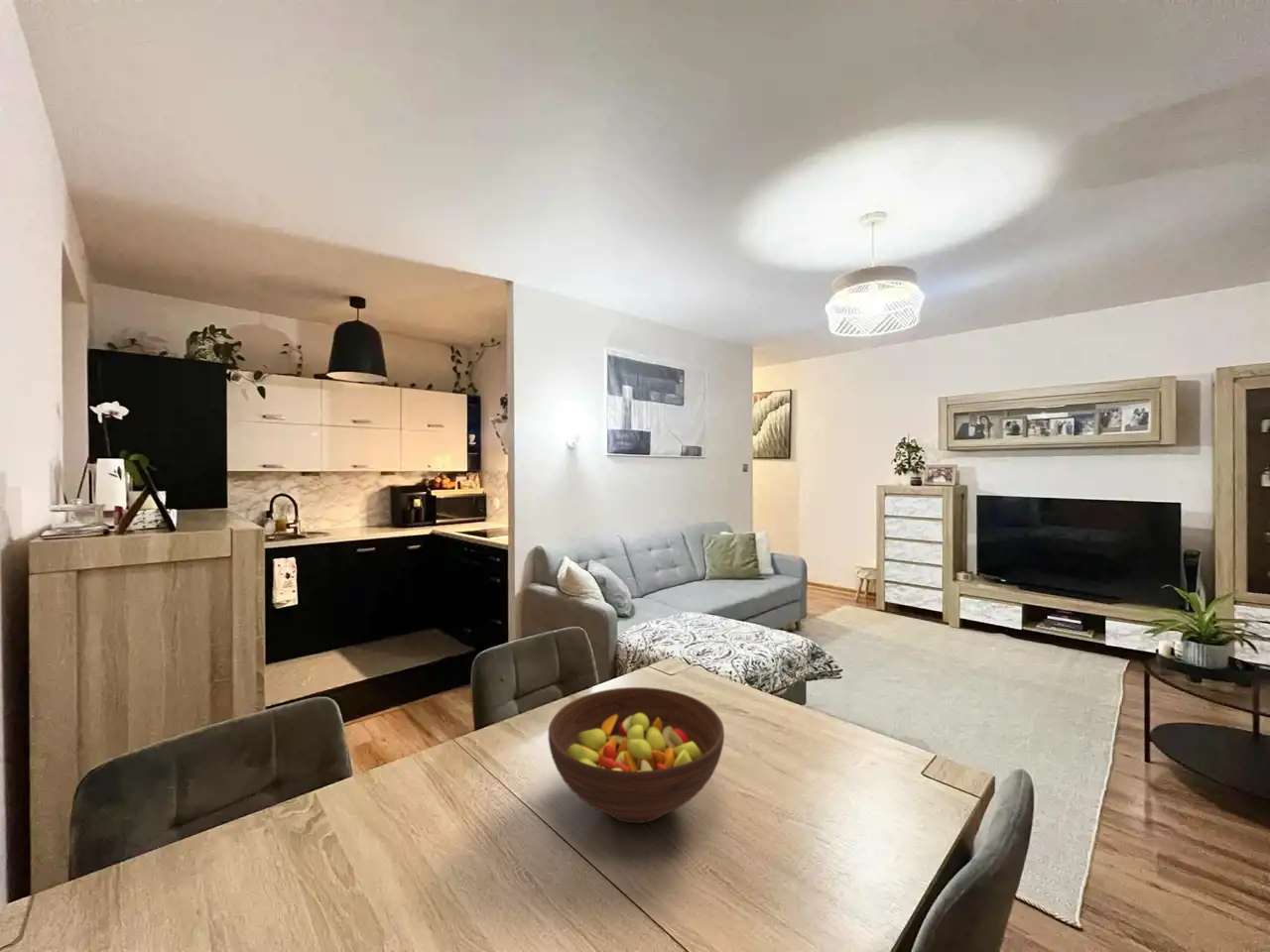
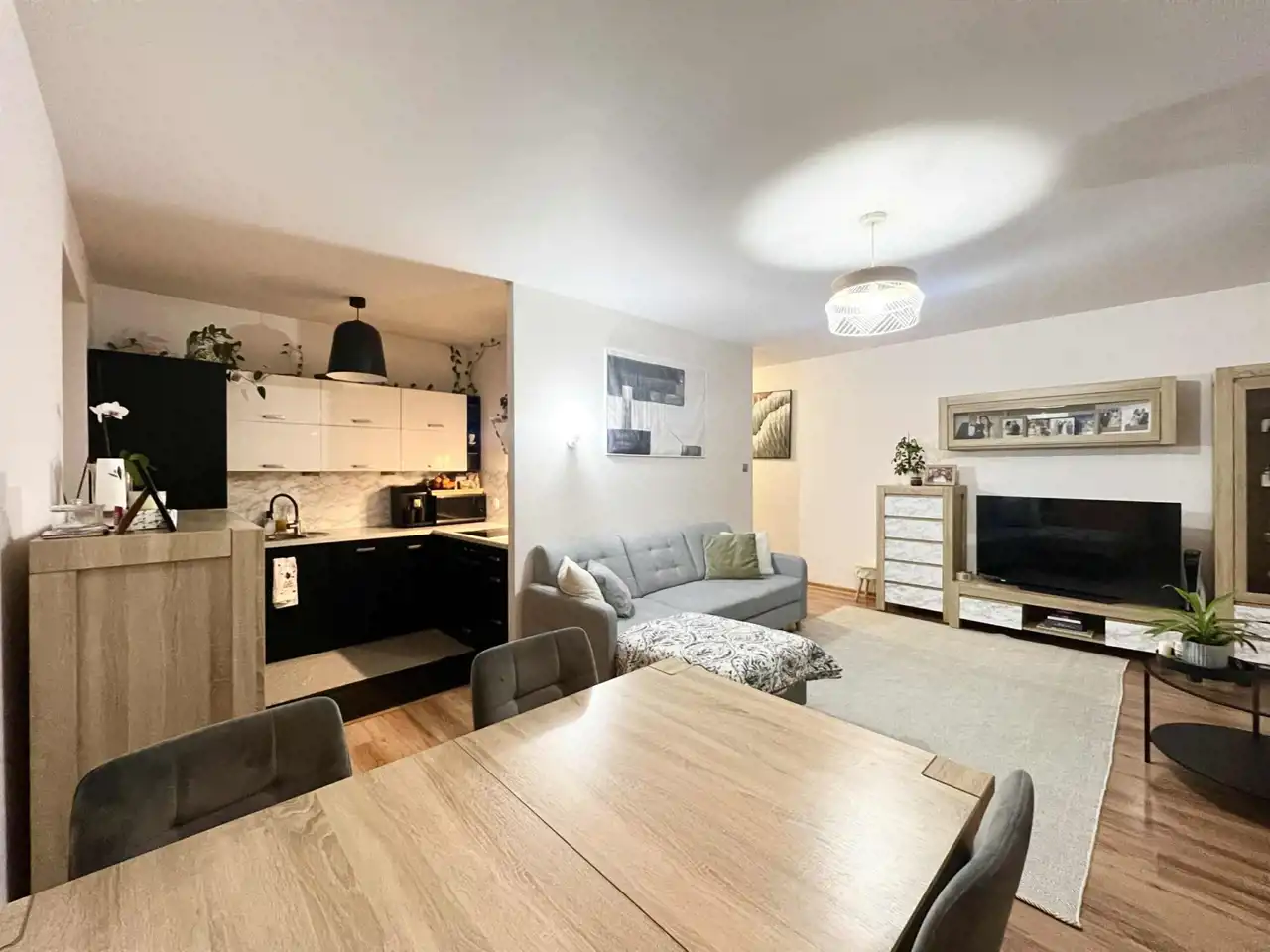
- fruit bowl (636, 763)
